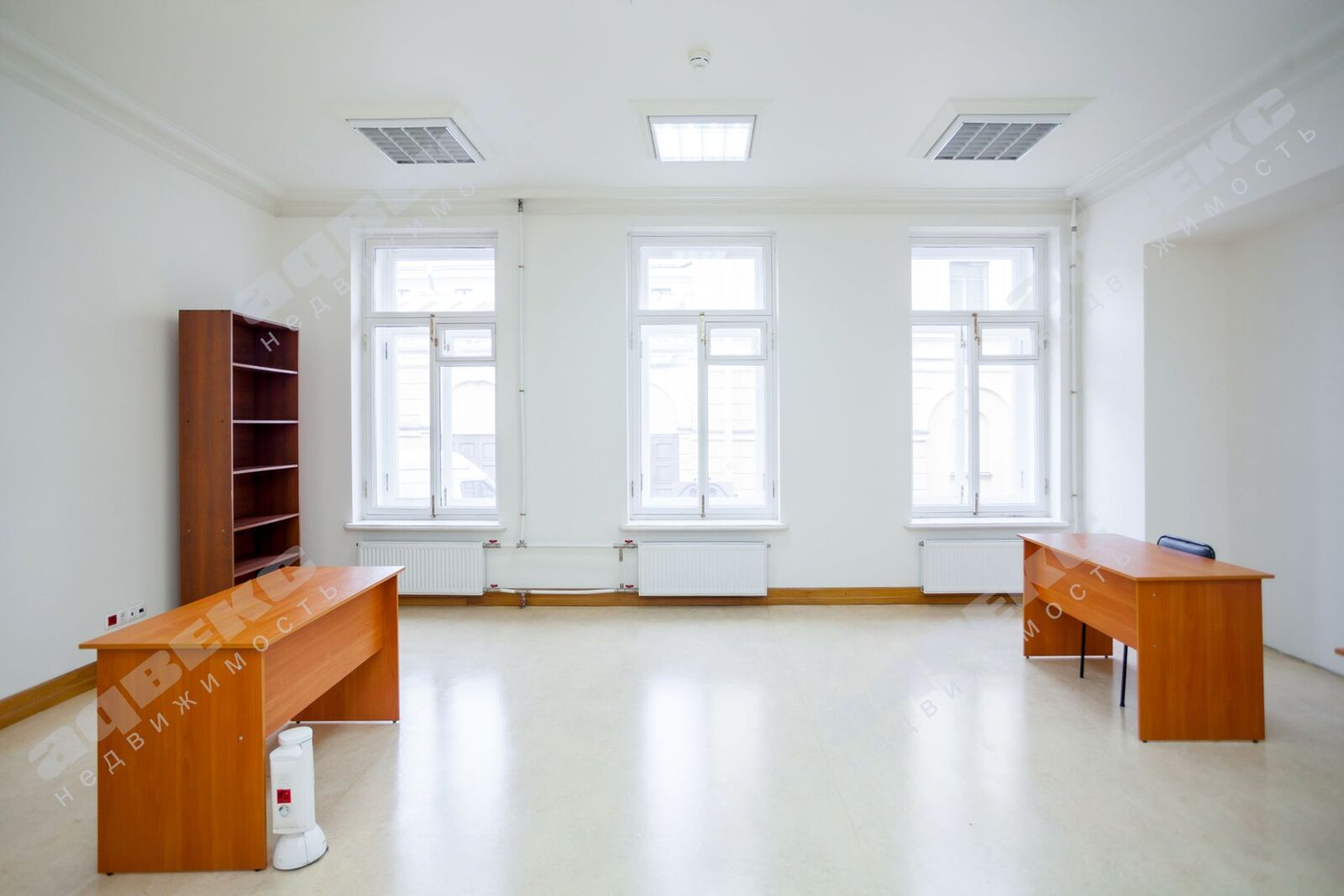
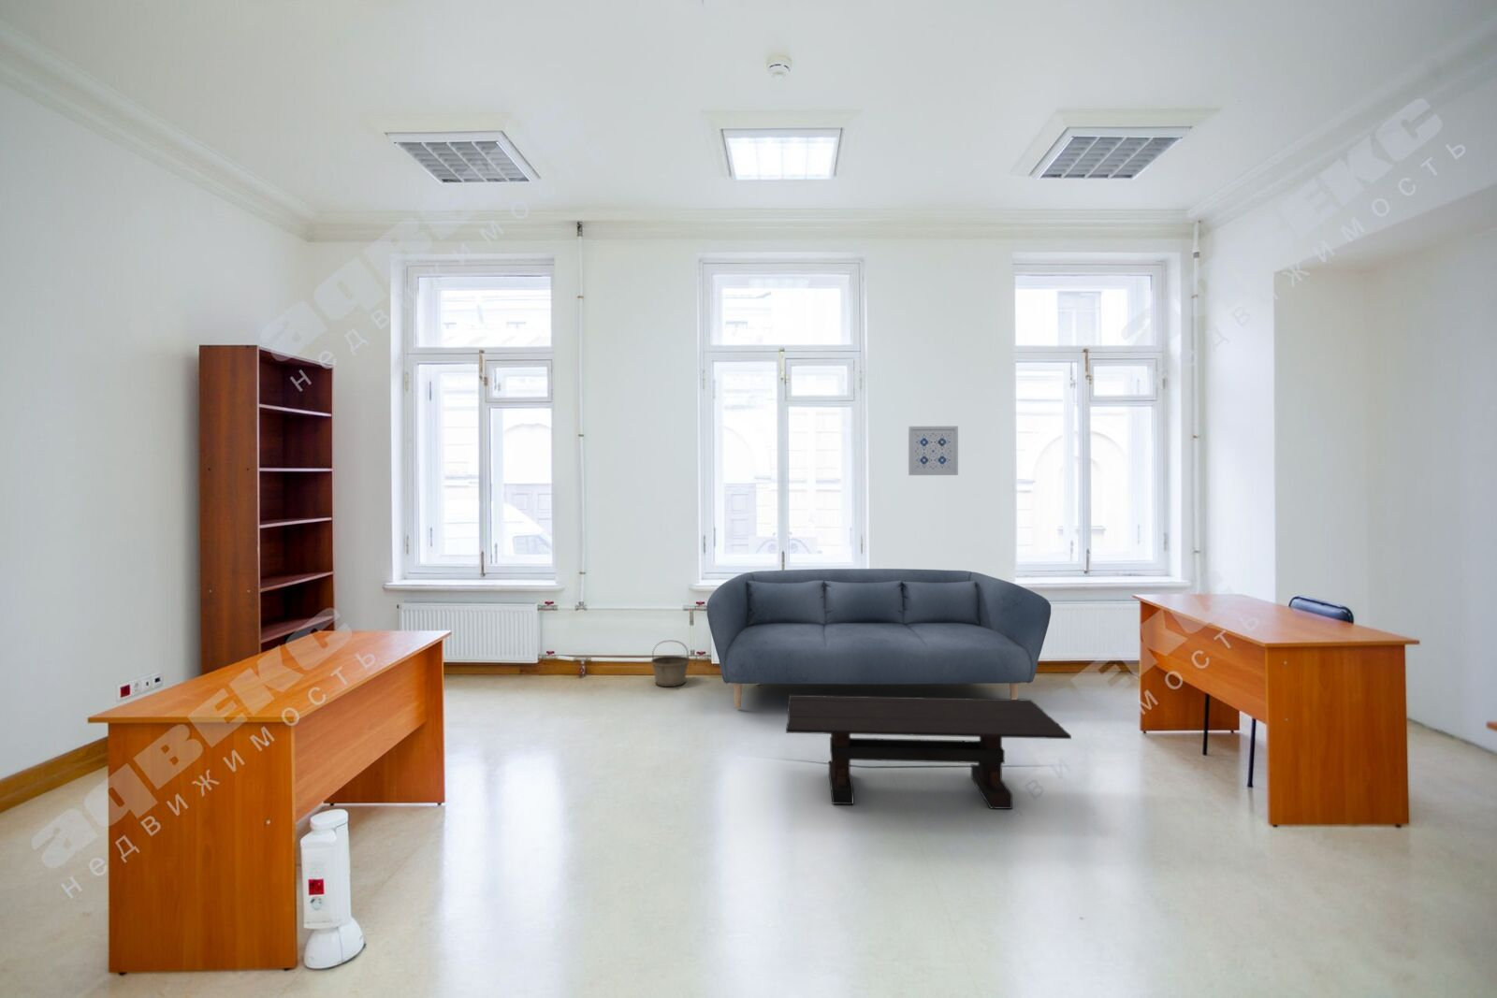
+ sofa (868, 634)
+ basket (669, 662)
+ coffee table (916, 751)
+ wall art (932, 451)
